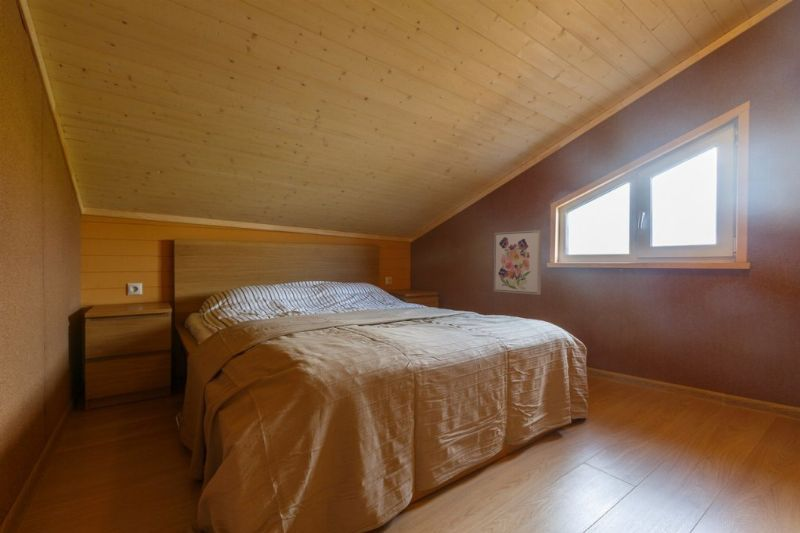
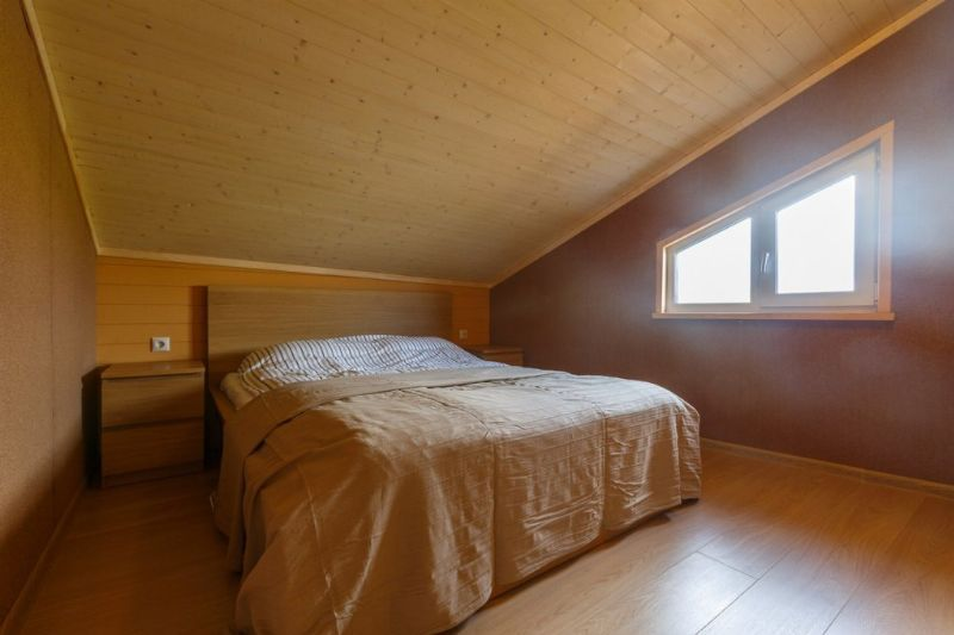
- wall art (516, 262)
